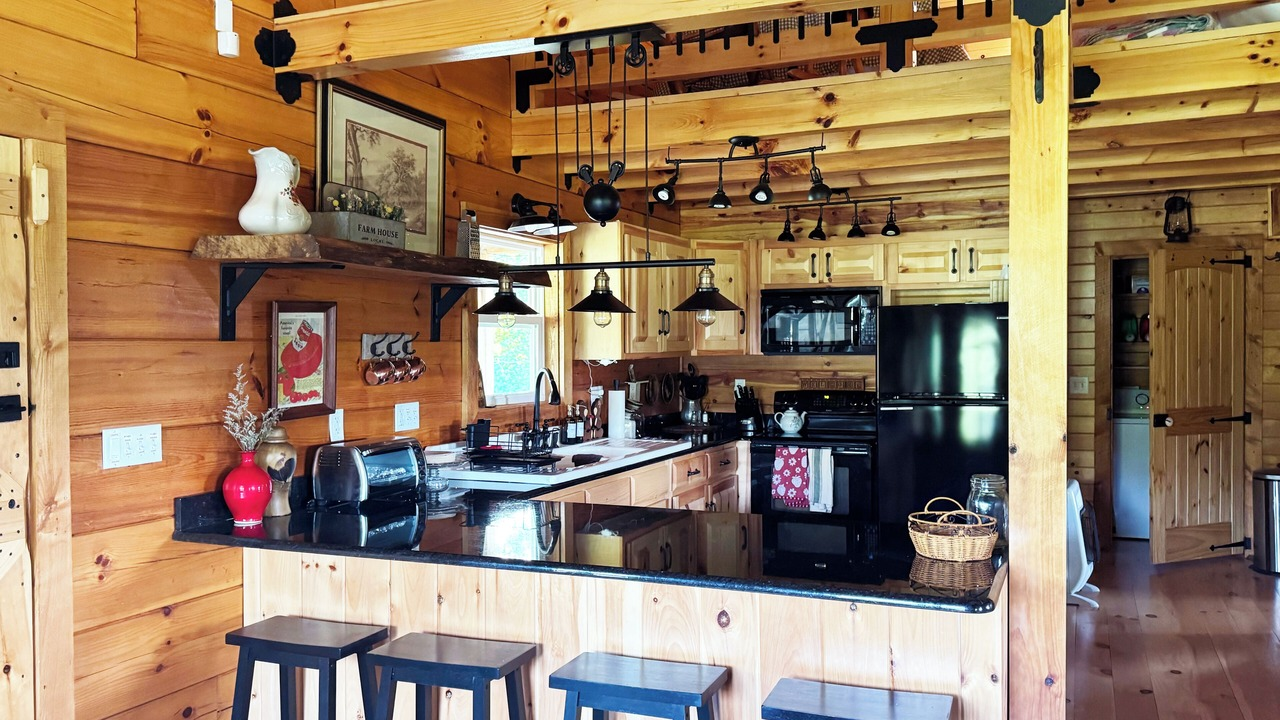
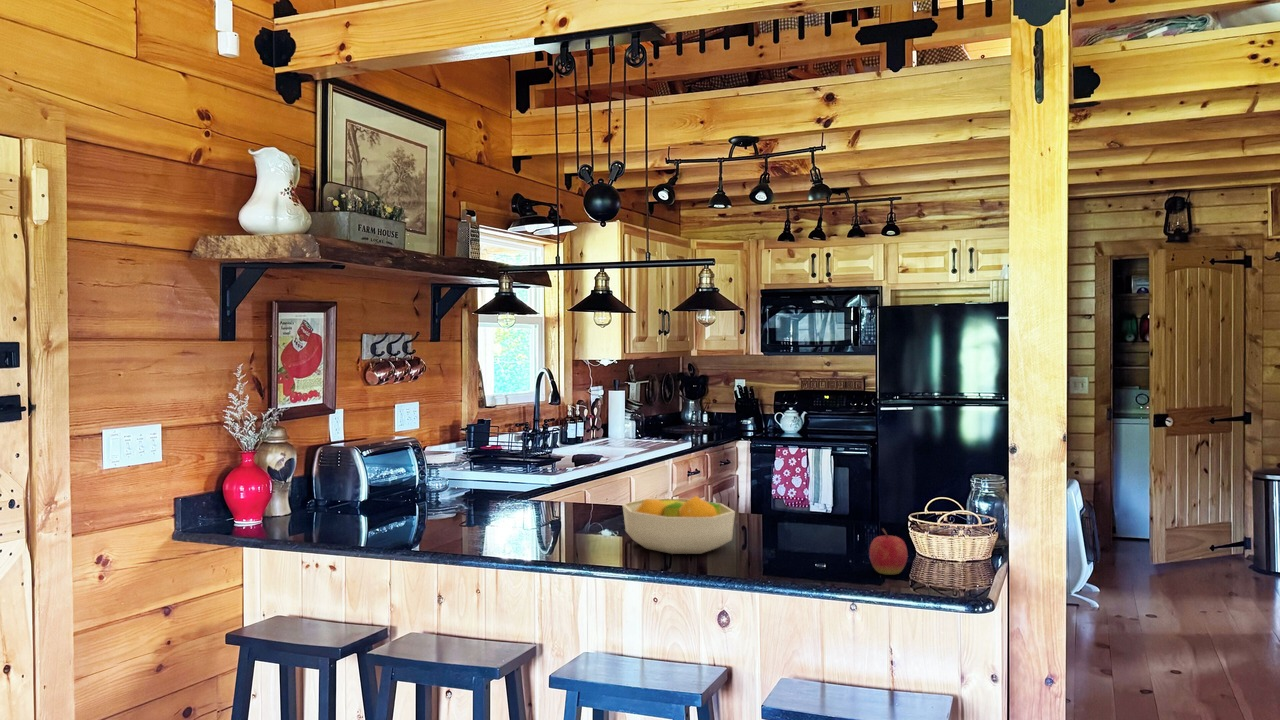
+ fruit bowl (677, 517)
+ apple (888, 550)
